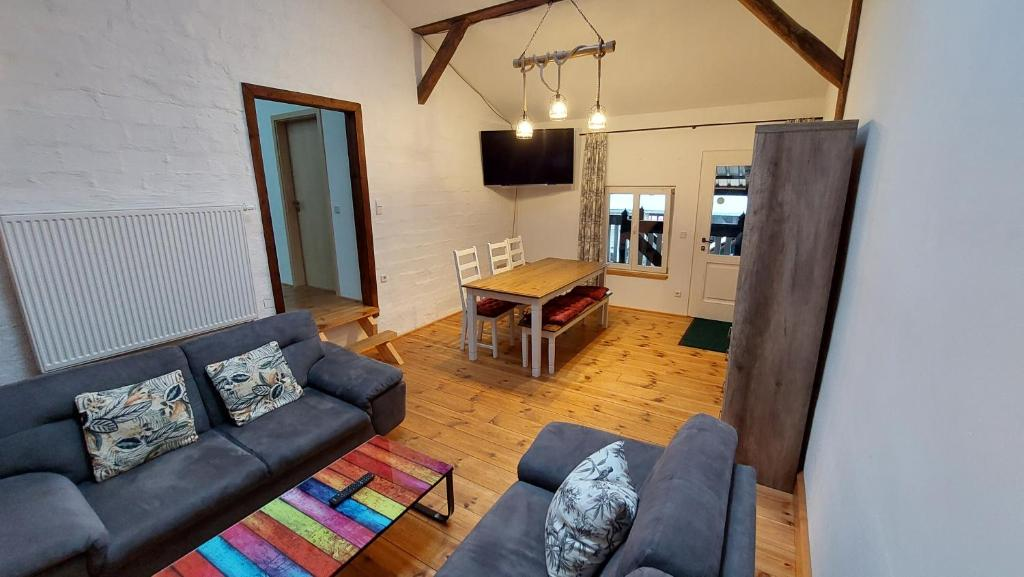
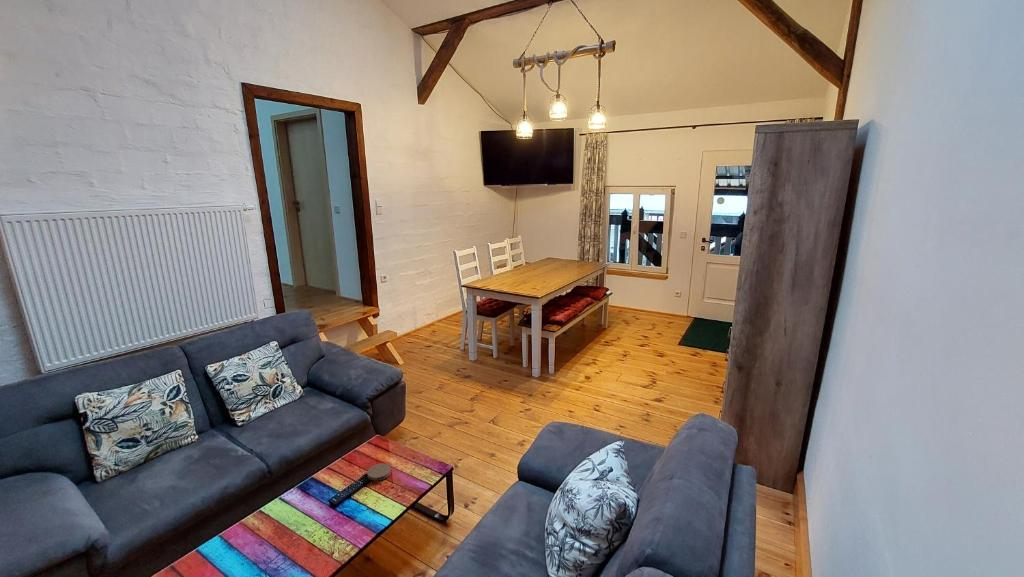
+ coaster (379, 471)
